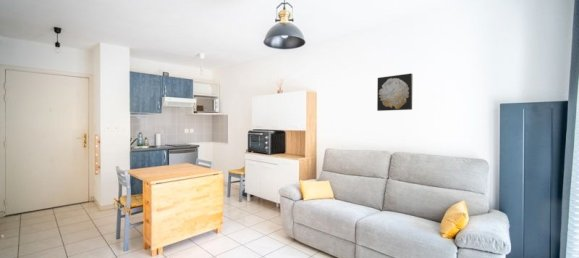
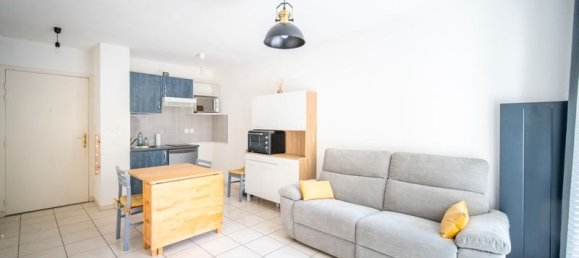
- wall art (394, 93)
